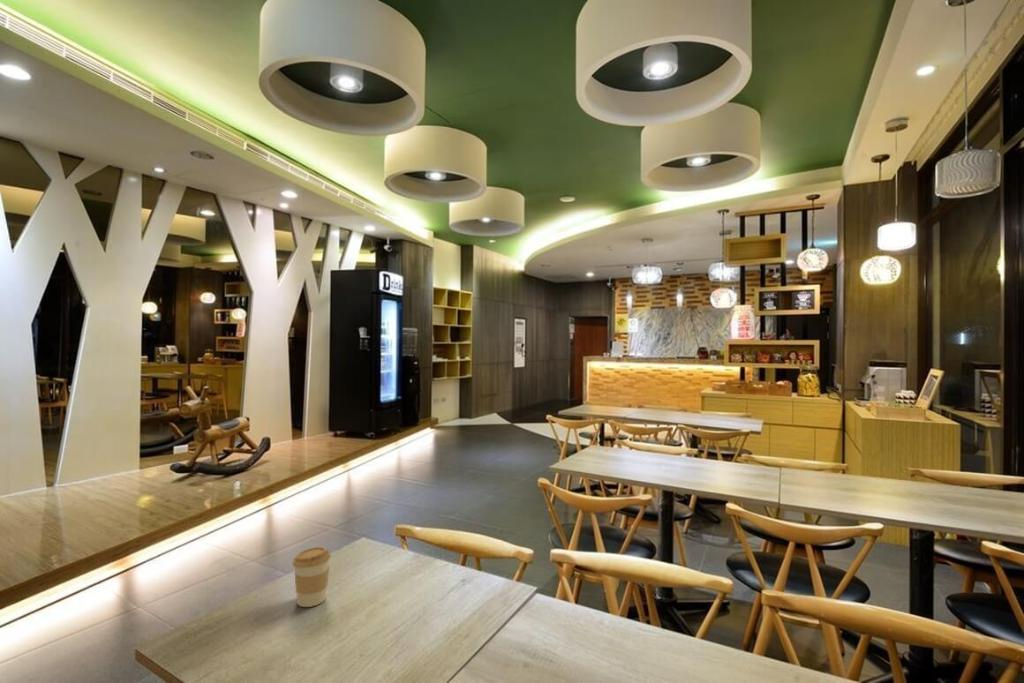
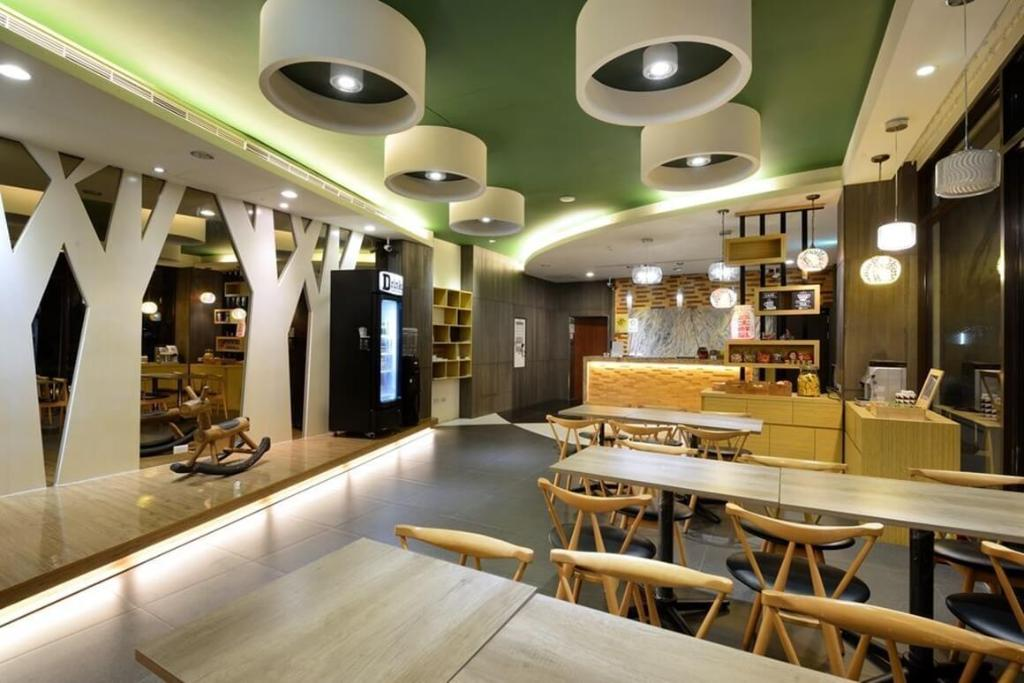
- coffee cup (311, 575)
